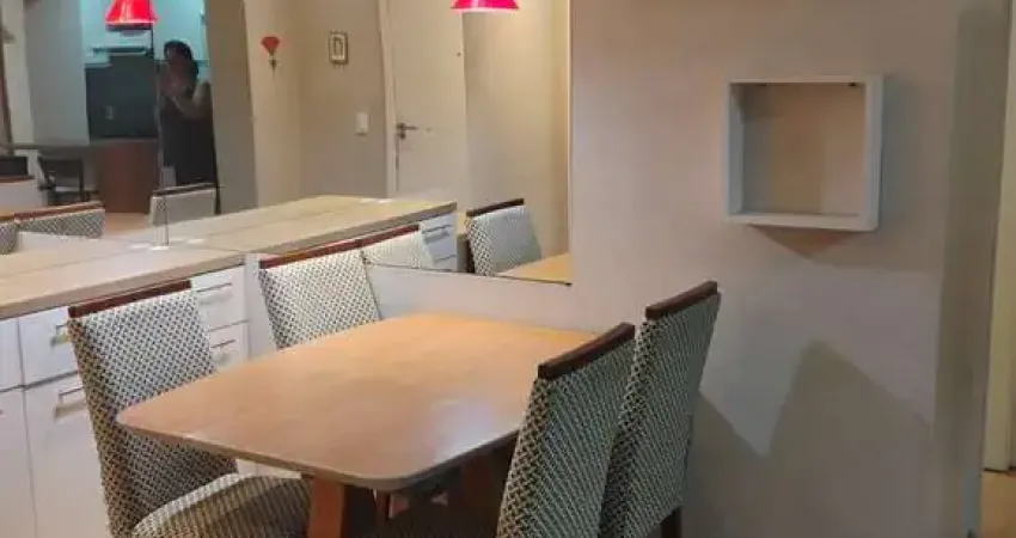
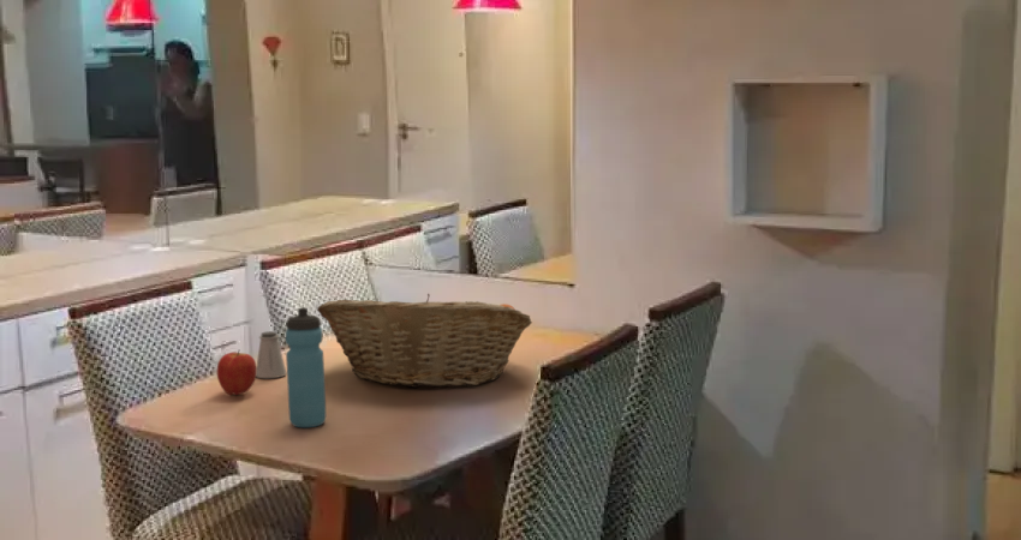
+ saltshaker (269, 353)
+ fruit basket (424, 331)
+ apple (235, 372)
+ water bottle (305, 366)
